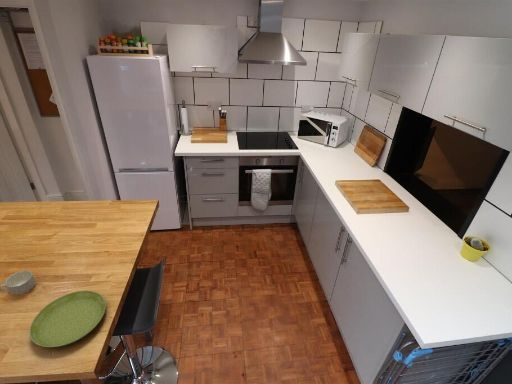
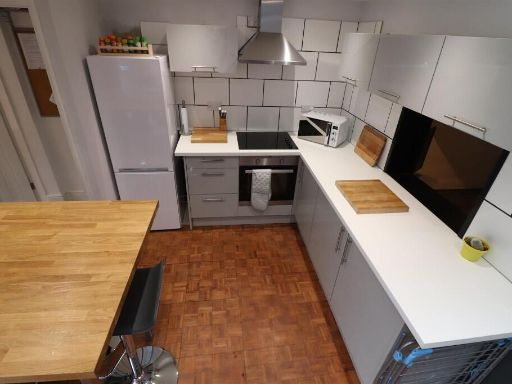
- cup (17, 284)
- saucer (70, 318)
